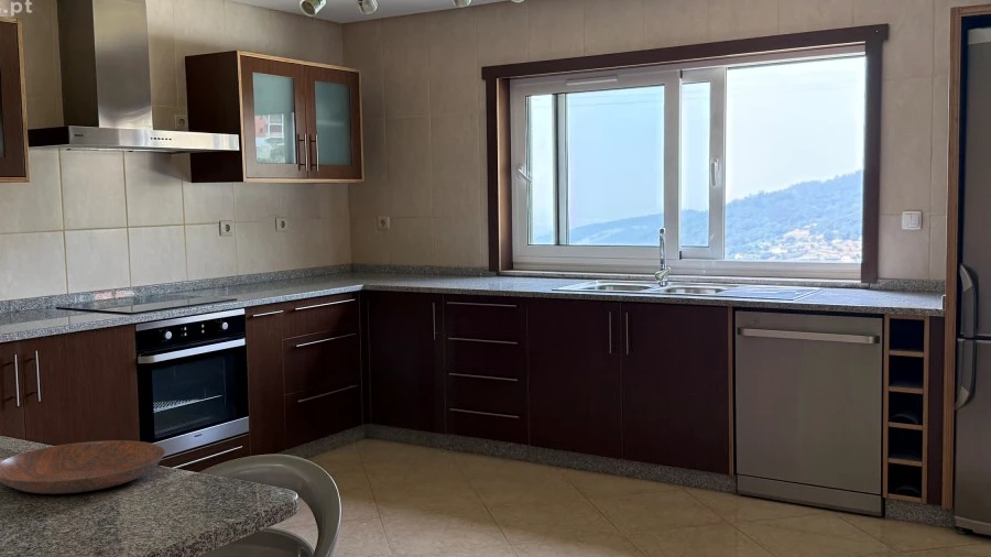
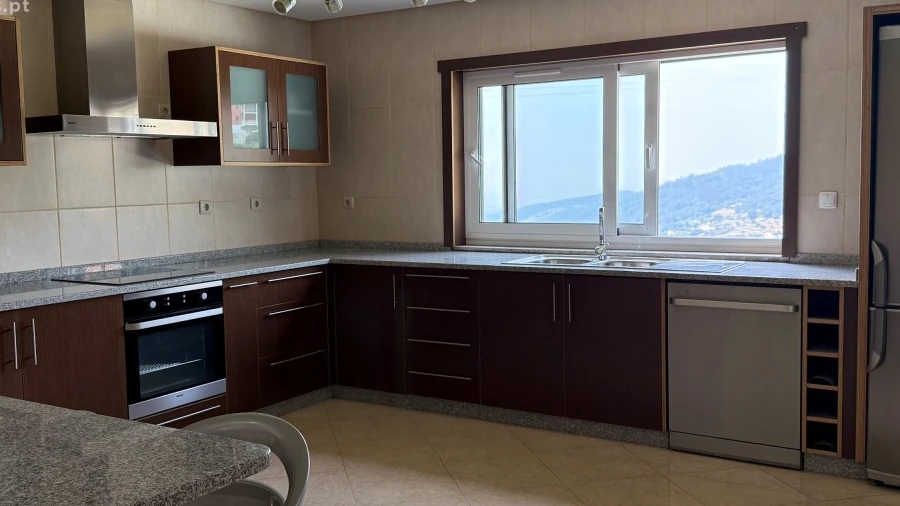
- bowl (81, 469)
